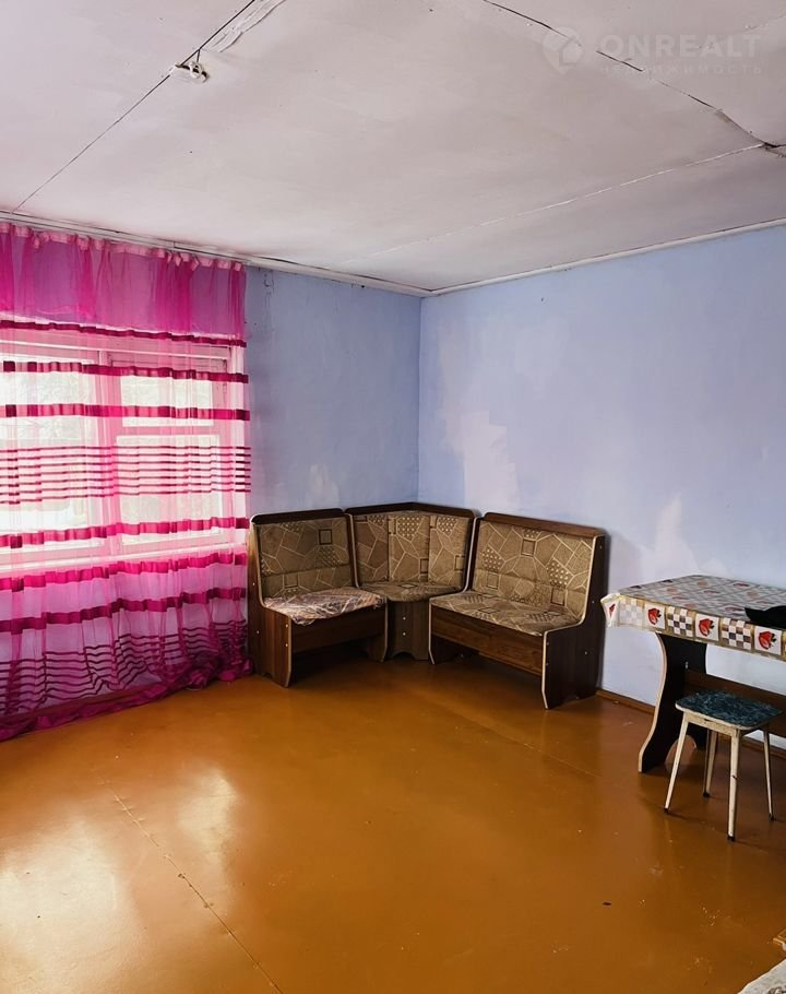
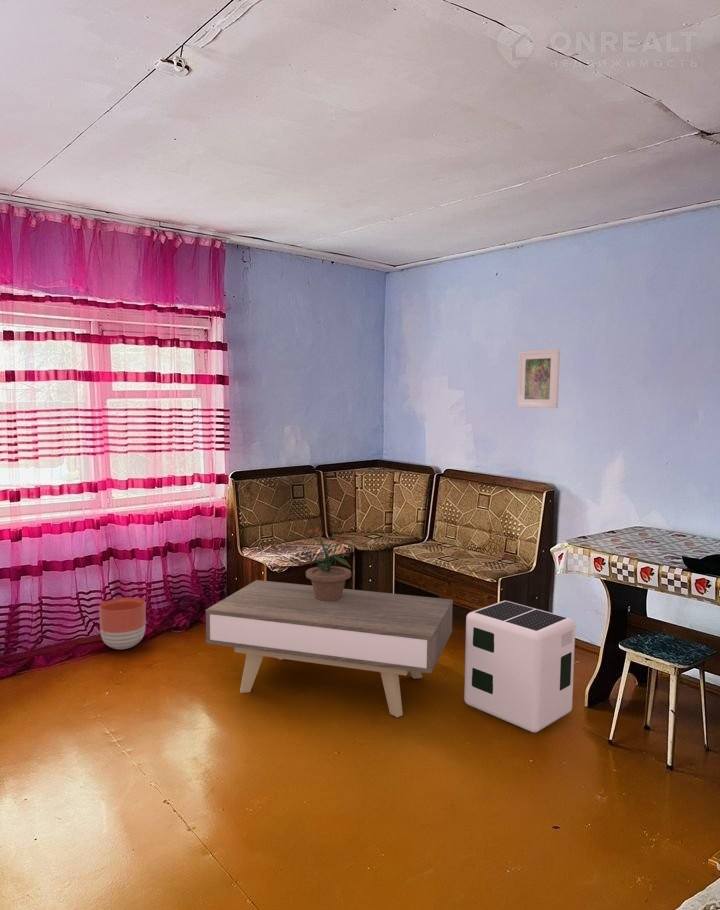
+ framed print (537, 379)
+ coffee table (333, 643)
+ potted plant (325, 562)
+ planter (123, 625)
+ air purifier (519, 663)
